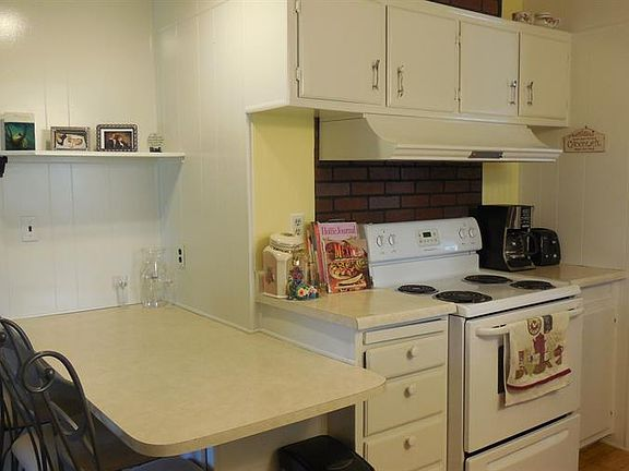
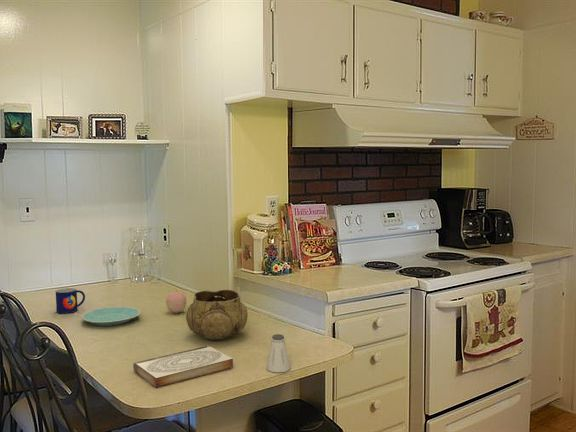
+ book (183, 364)
+ saltshaker (278, 352)
+ apple (176, 300)
+ plate (111, 317)
+ decorative bowl (217, 315)
+ mug (71, 299)
